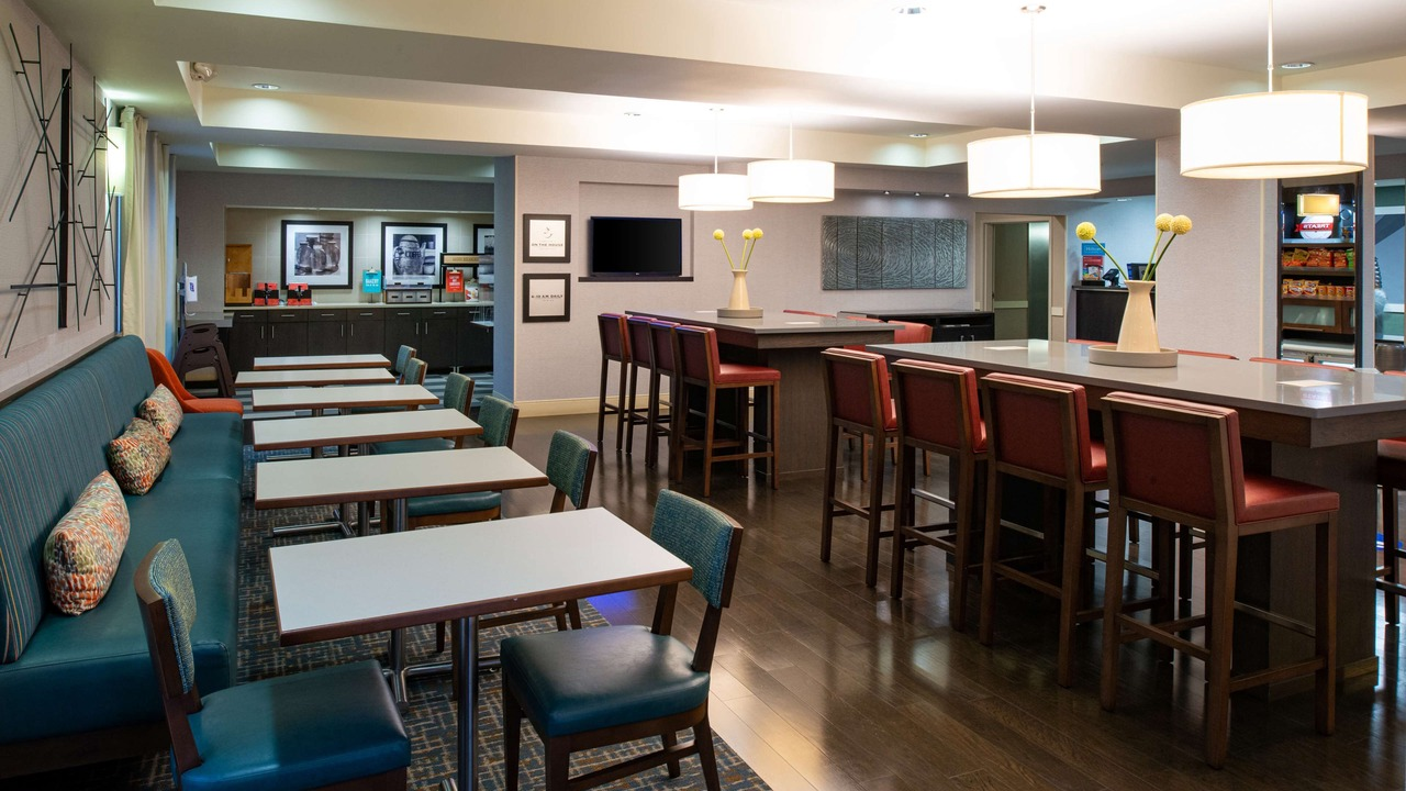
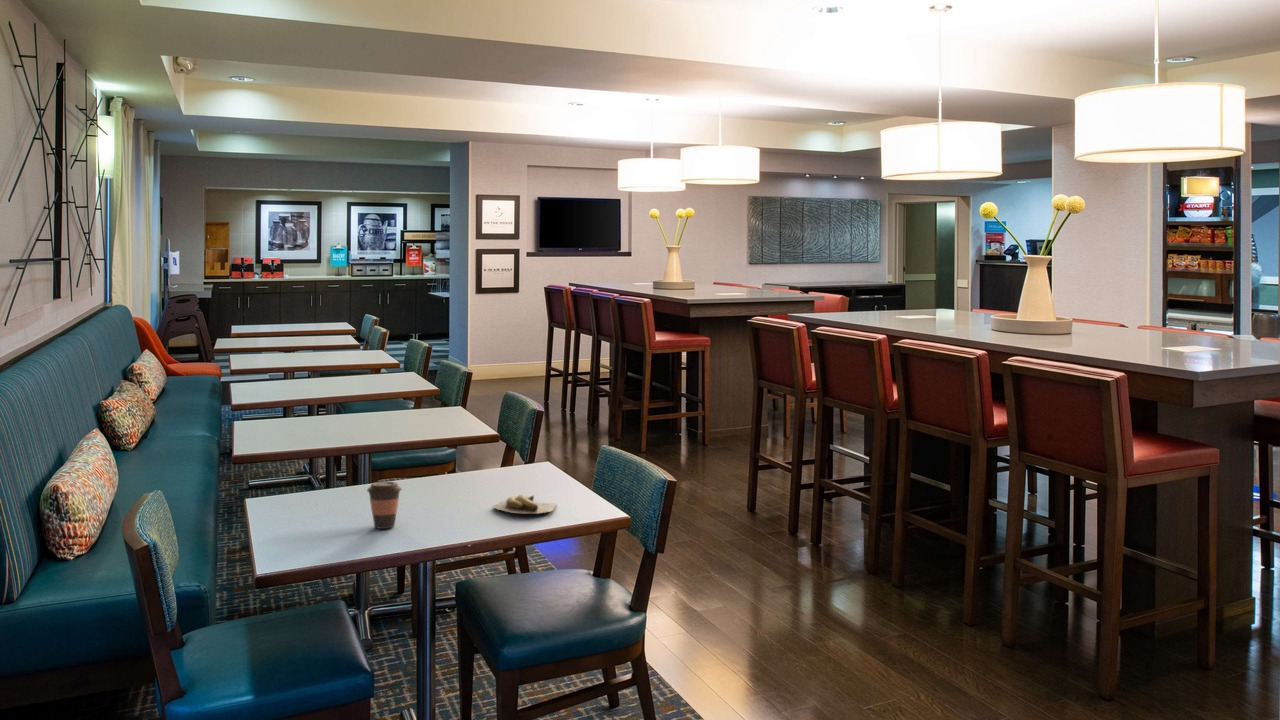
+ banana (526, 501)
+ coffee cup (384, 505)
